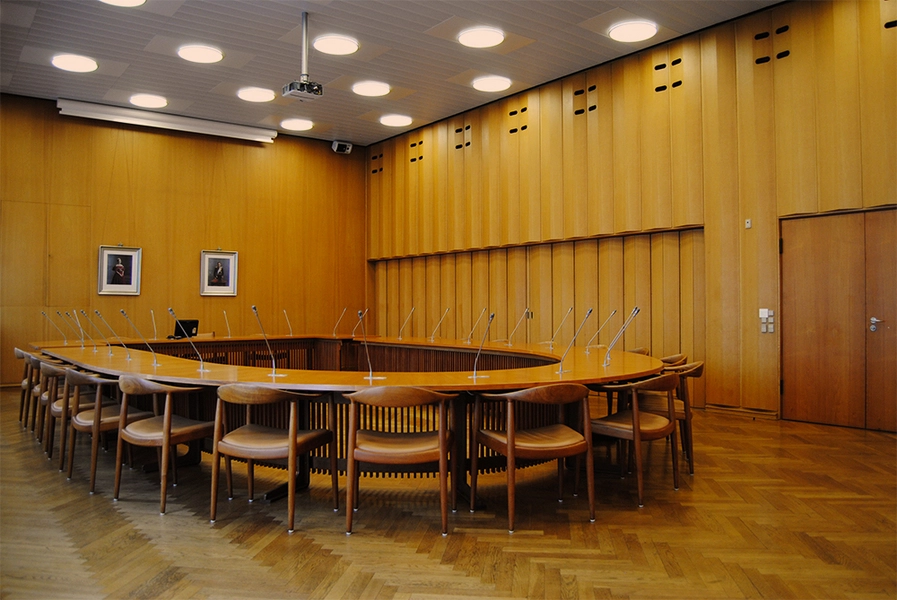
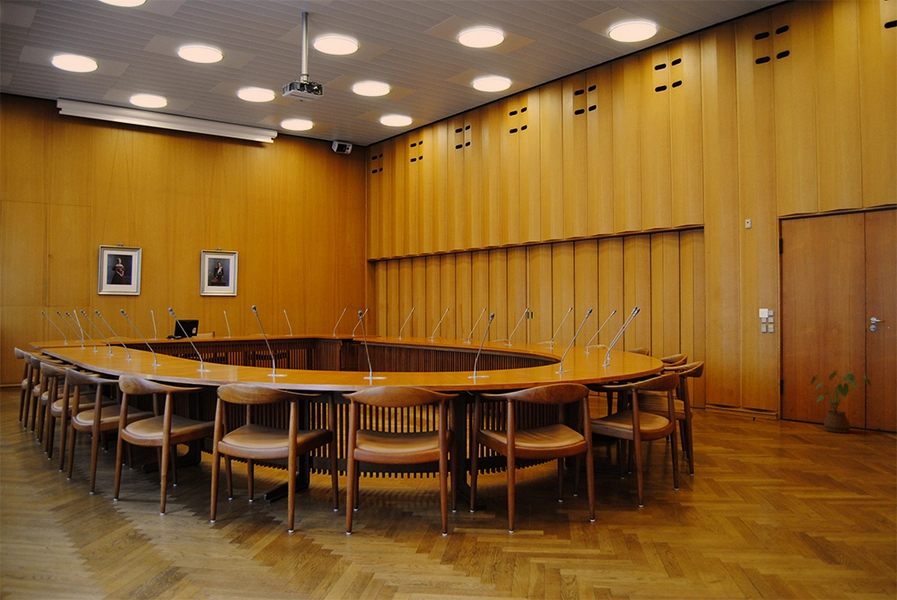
+ house plant (839, 401)
